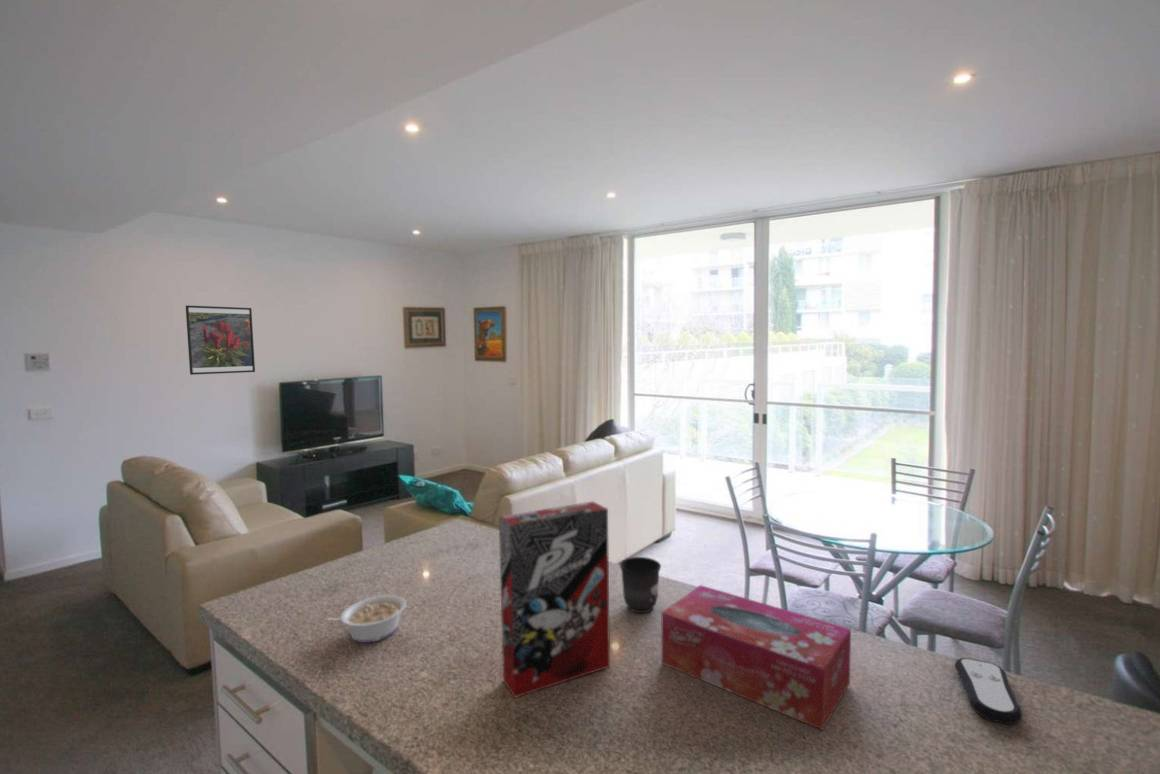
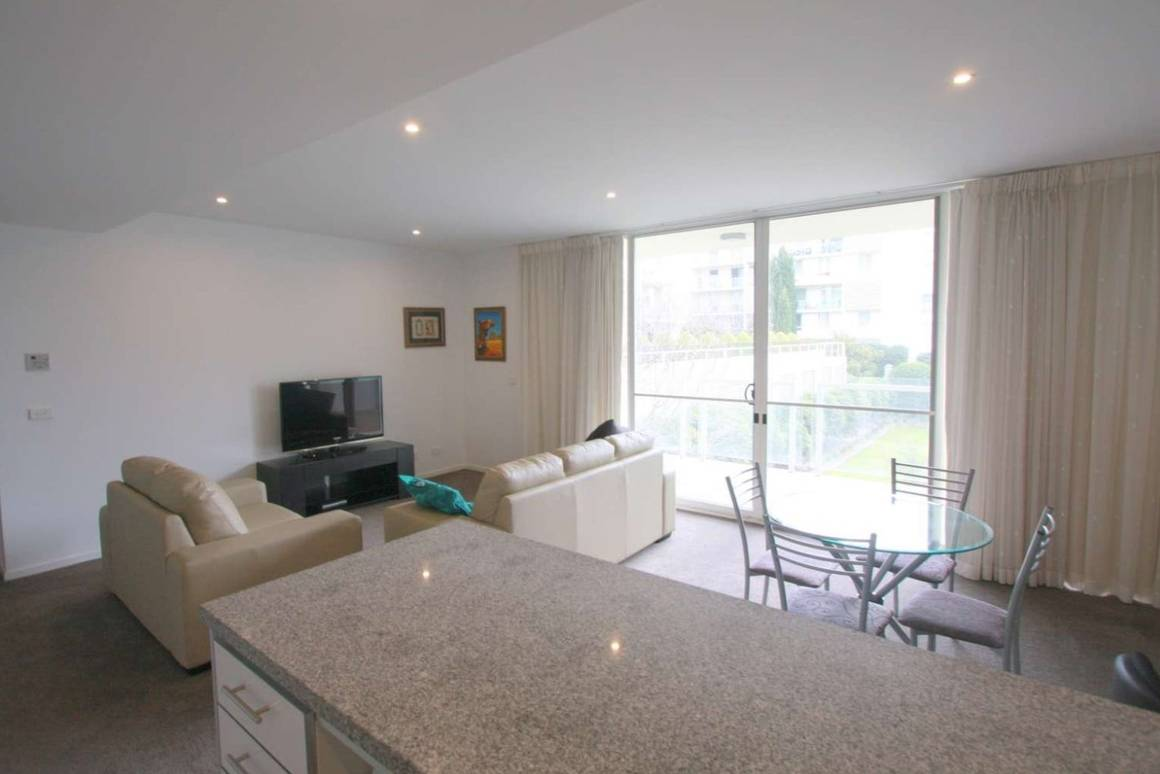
- remote control (987, 688)
- mug (644, 583)
- cereal box (555, 594)
- tissue box (752, 646)
- legume (372, 619)
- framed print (221, 340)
